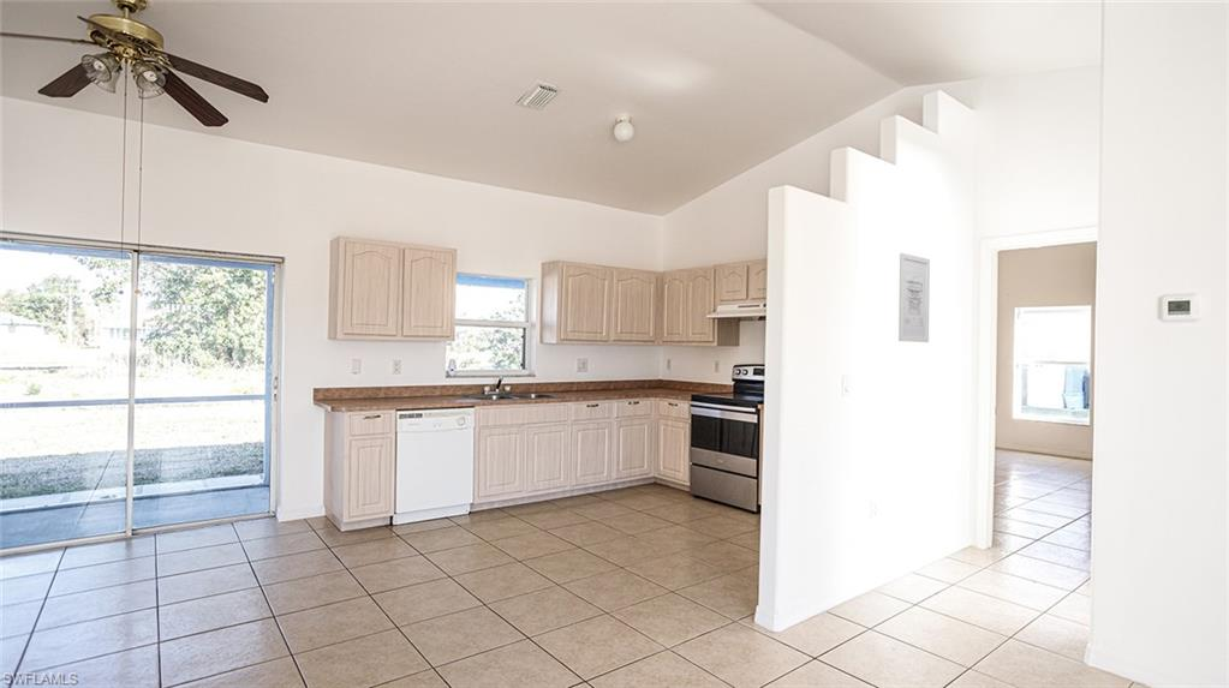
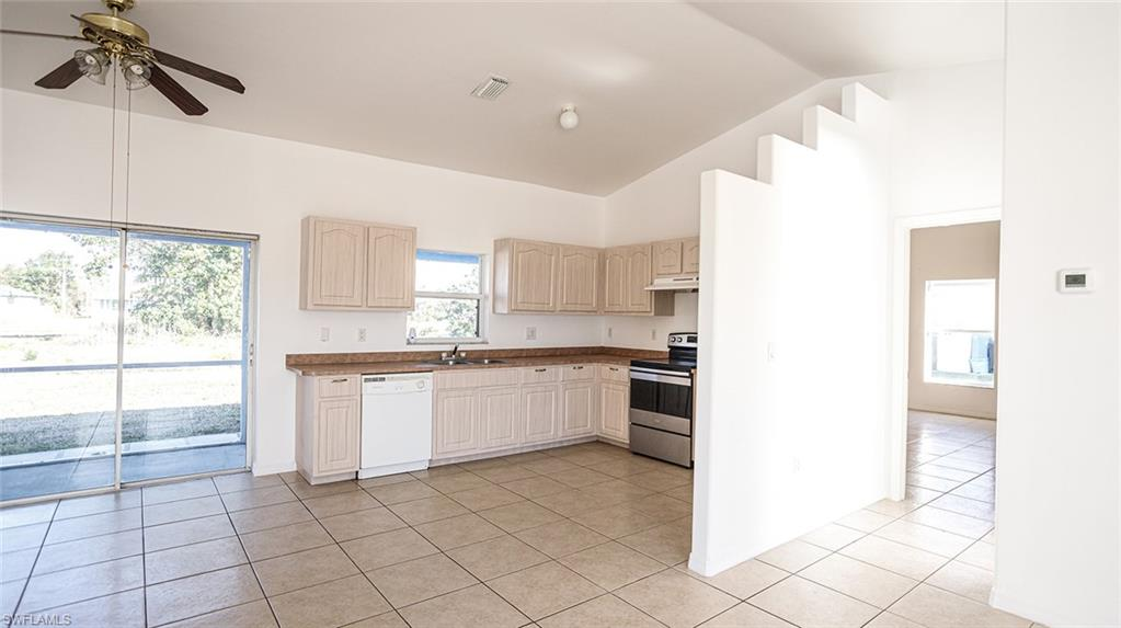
- wall art (914, 299)
